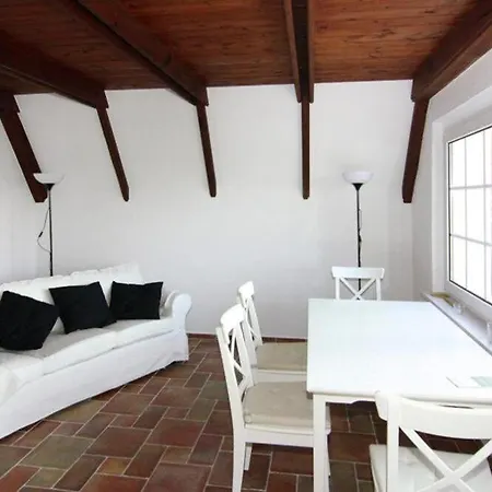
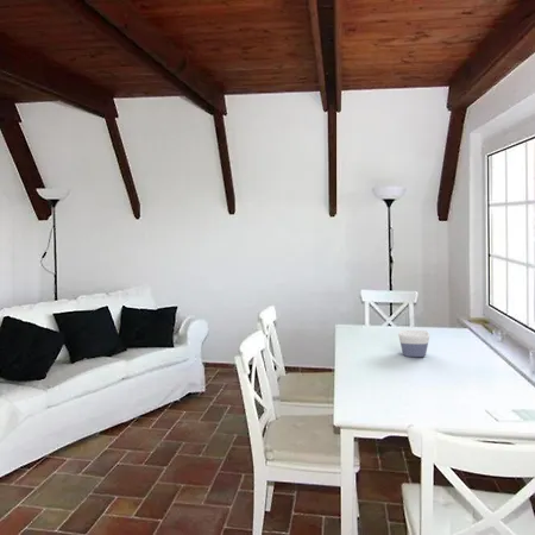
+ bowl (414, 344)
